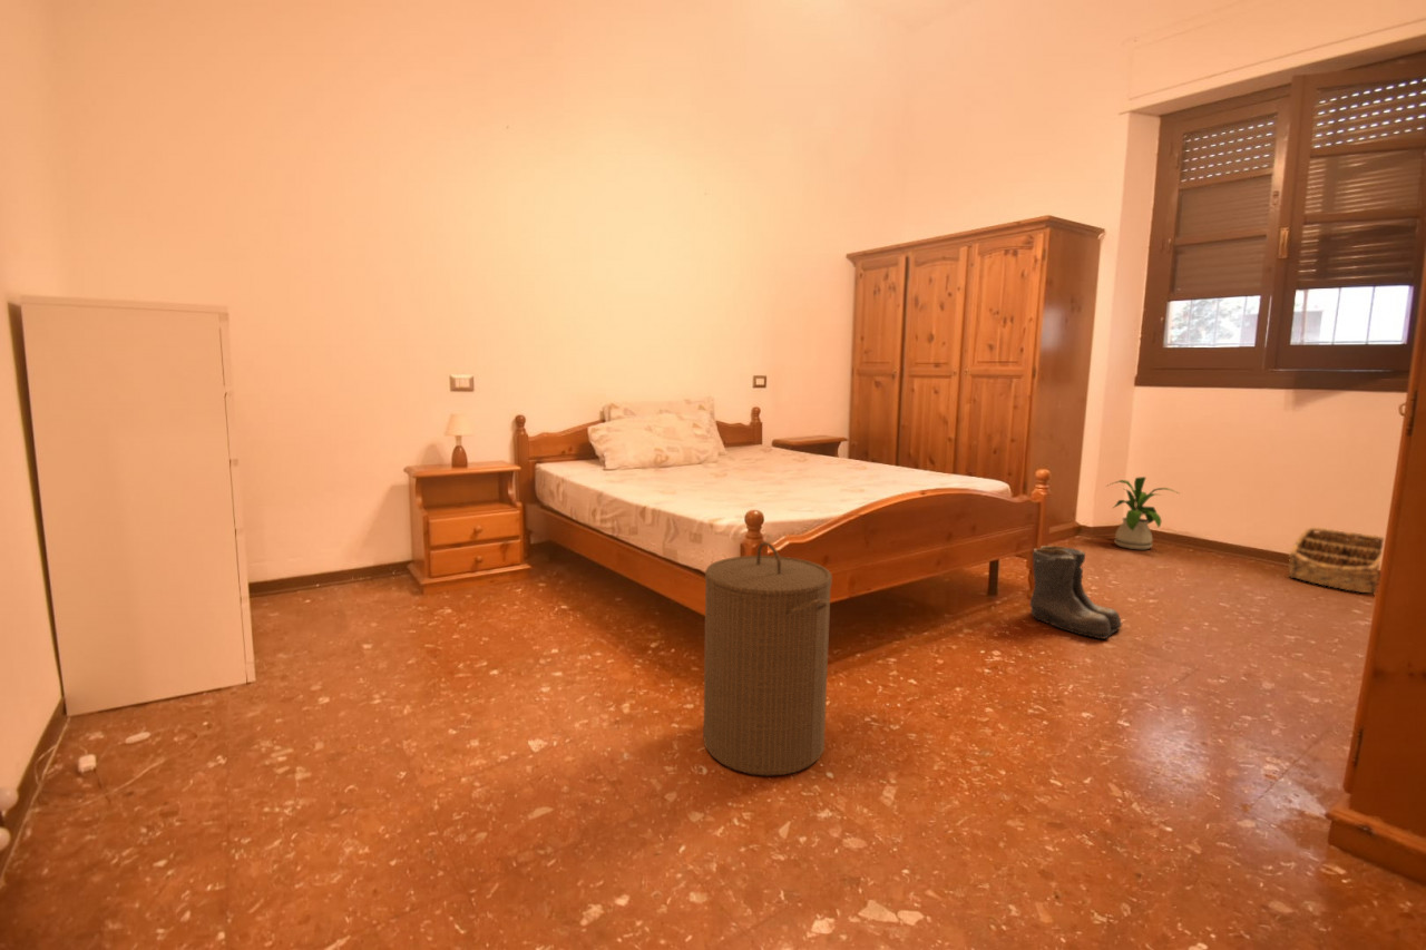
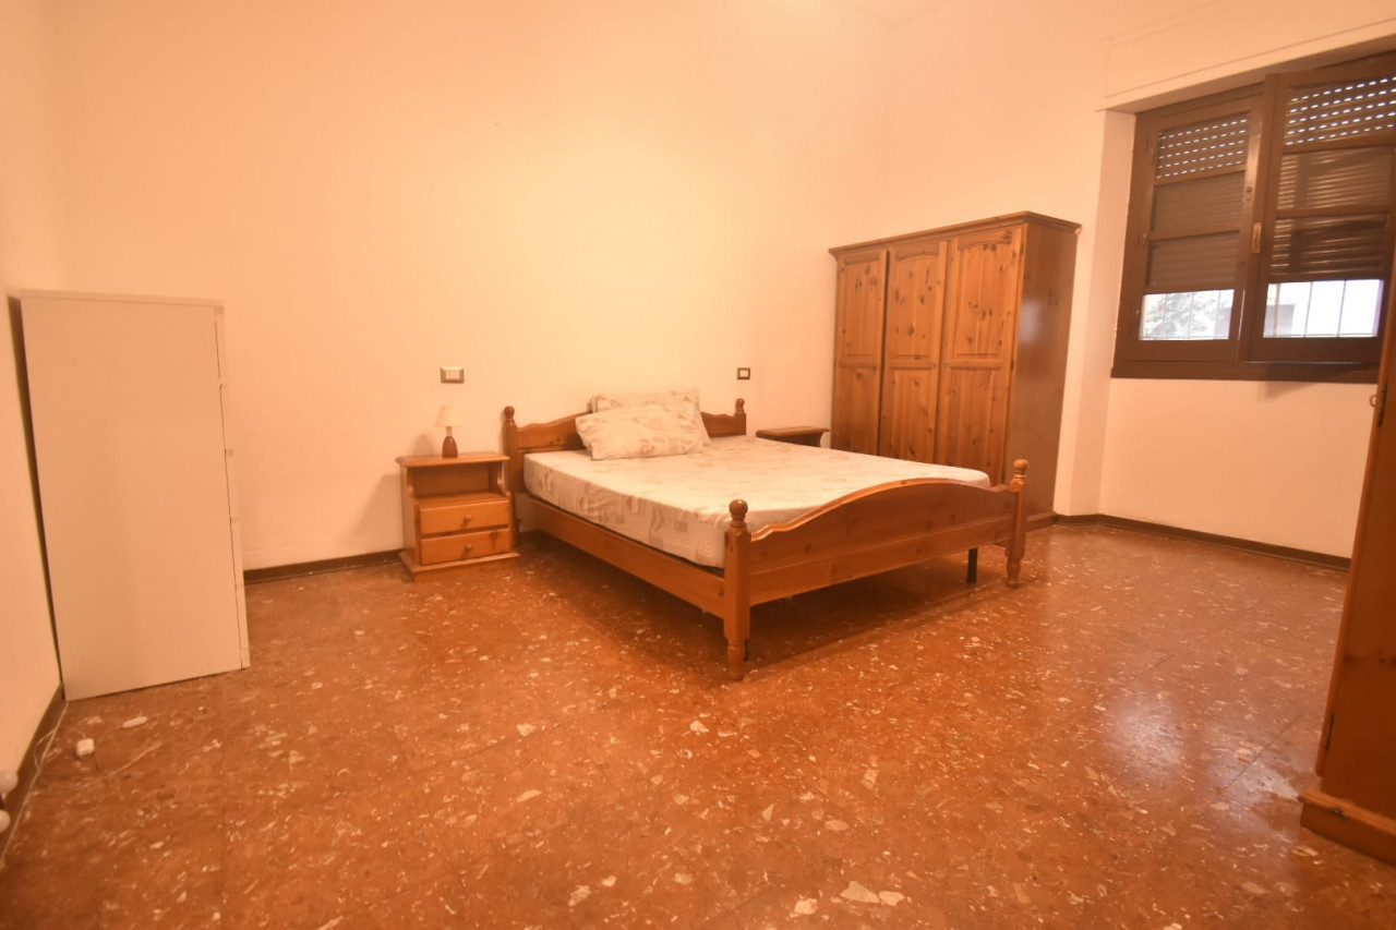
- boots (1075, 588)
- basket (1337, 558)
- laundry hamper (765, 644)
- house plant (1141, 509)
